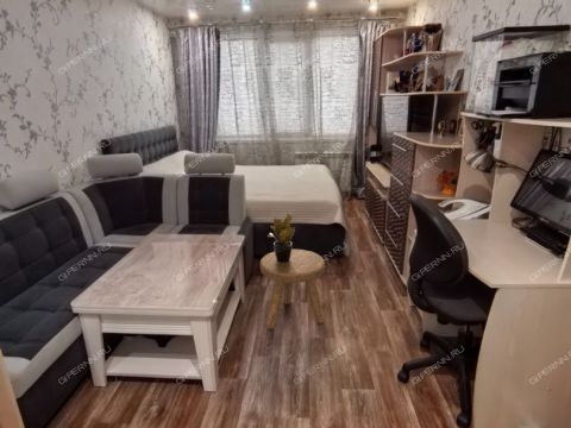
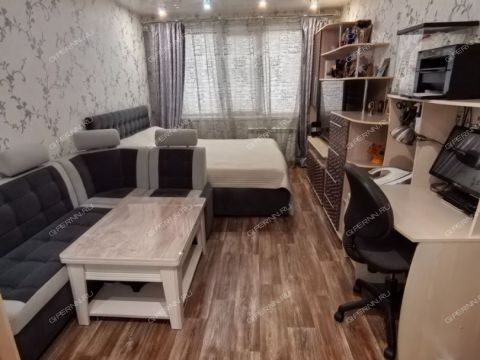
- stool (291, 289)
- potted plant (282, 234)
